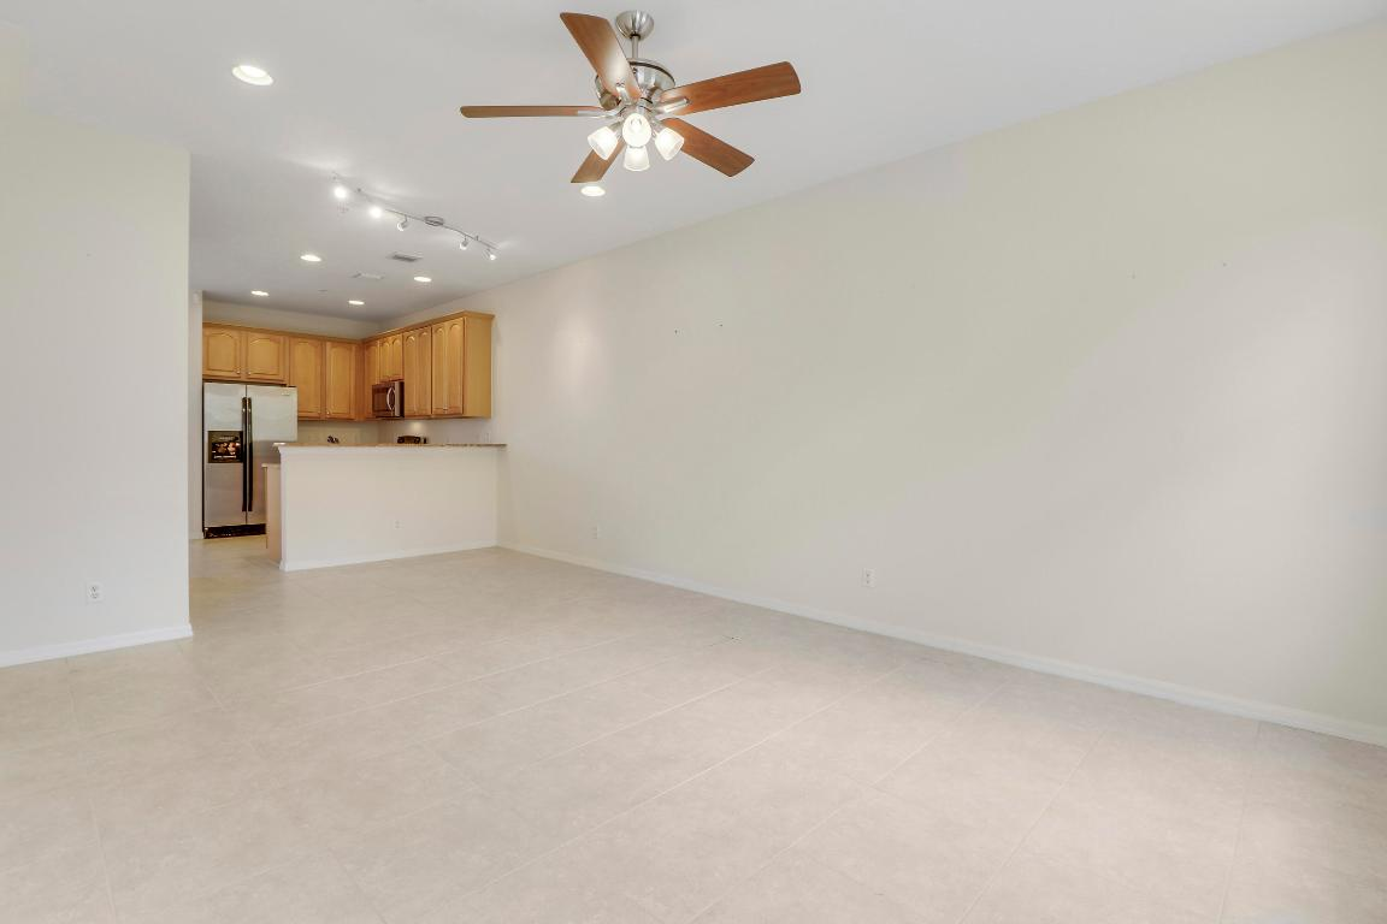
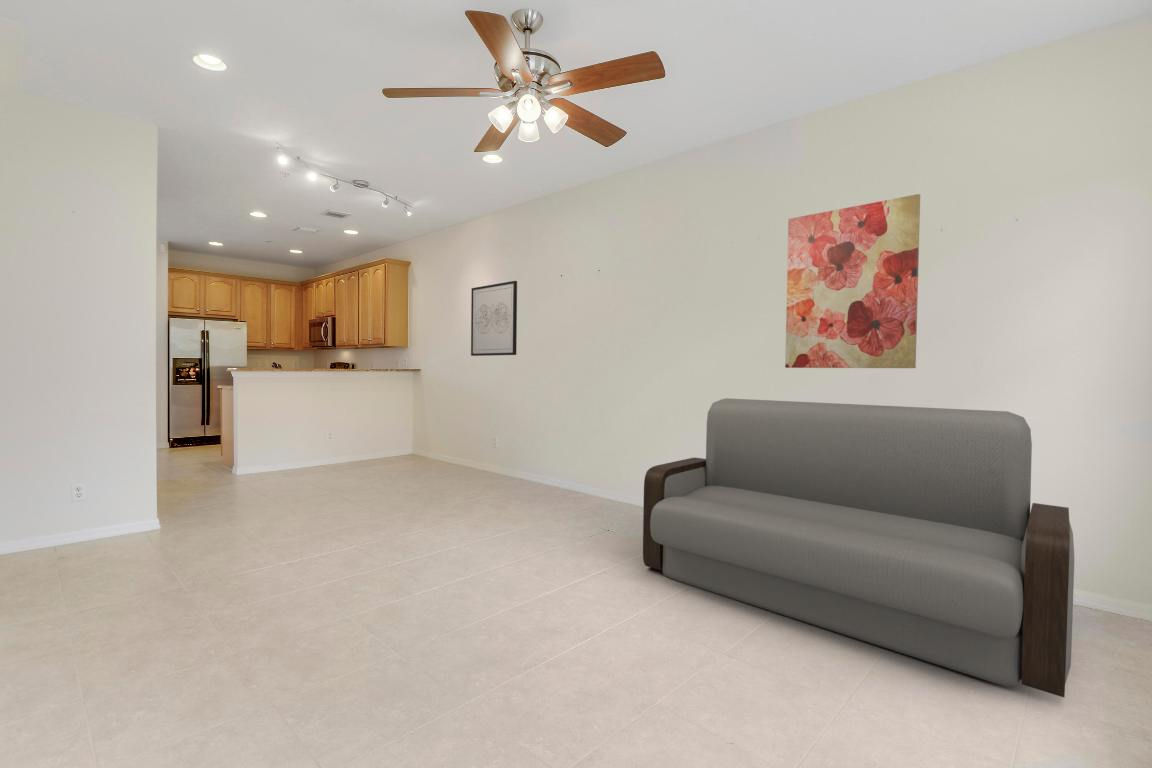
+ wall art (492, 320)
+ wall art (847, 288)
+ sofa (822, 505)
